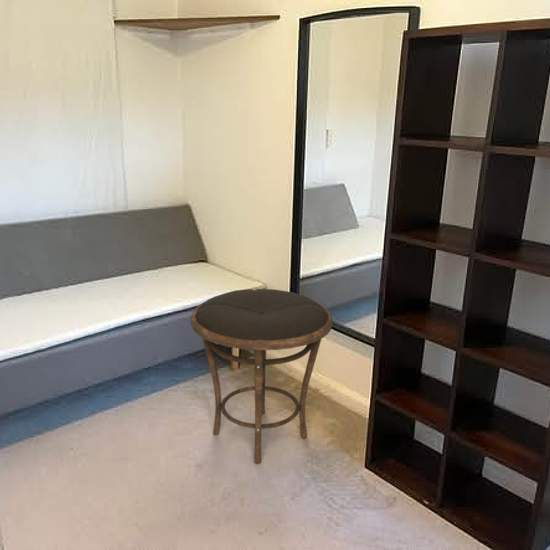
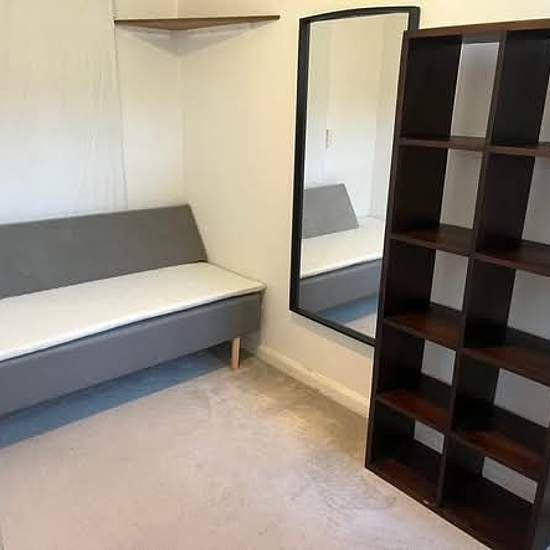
- side table (260, 371)
